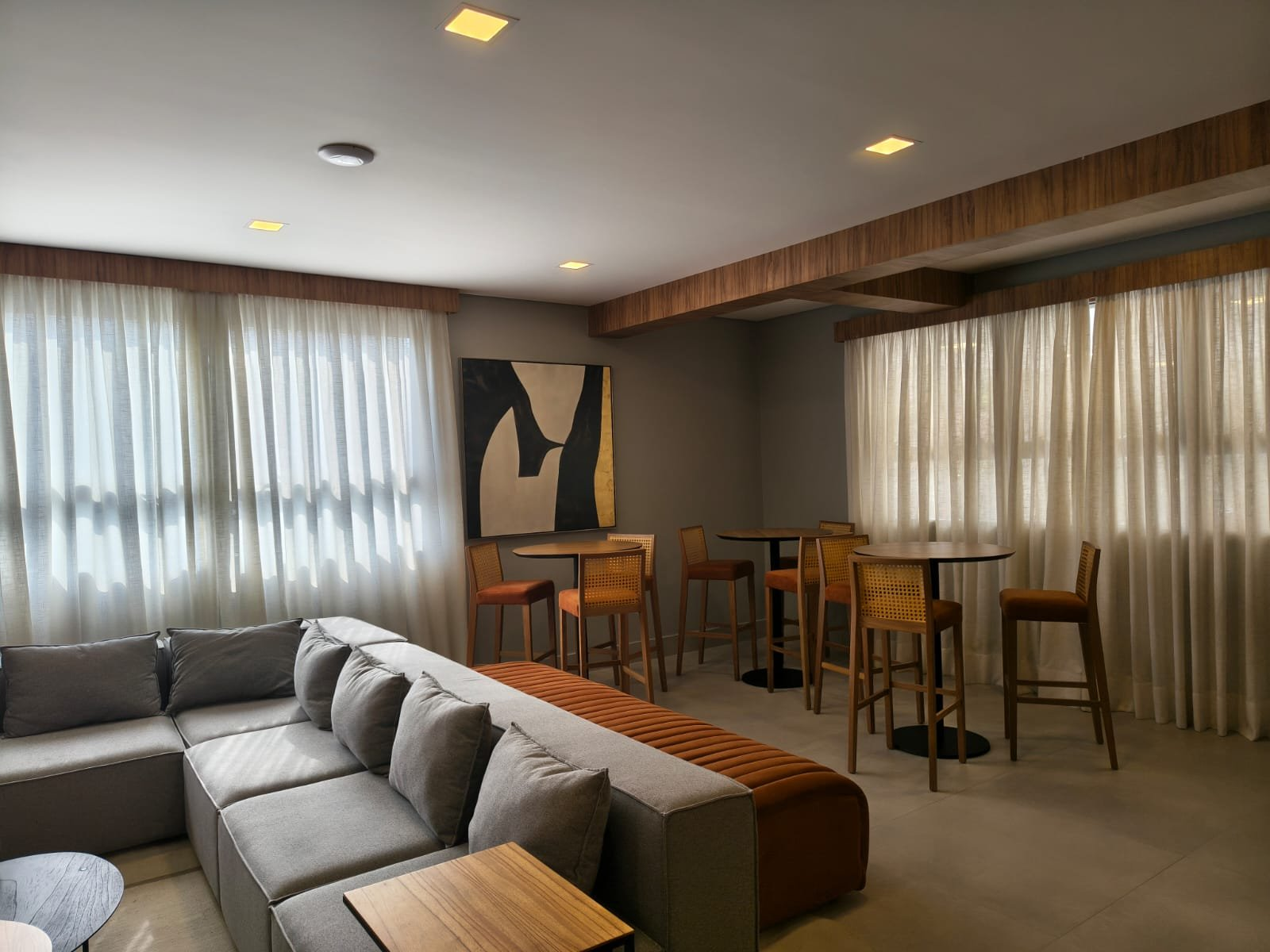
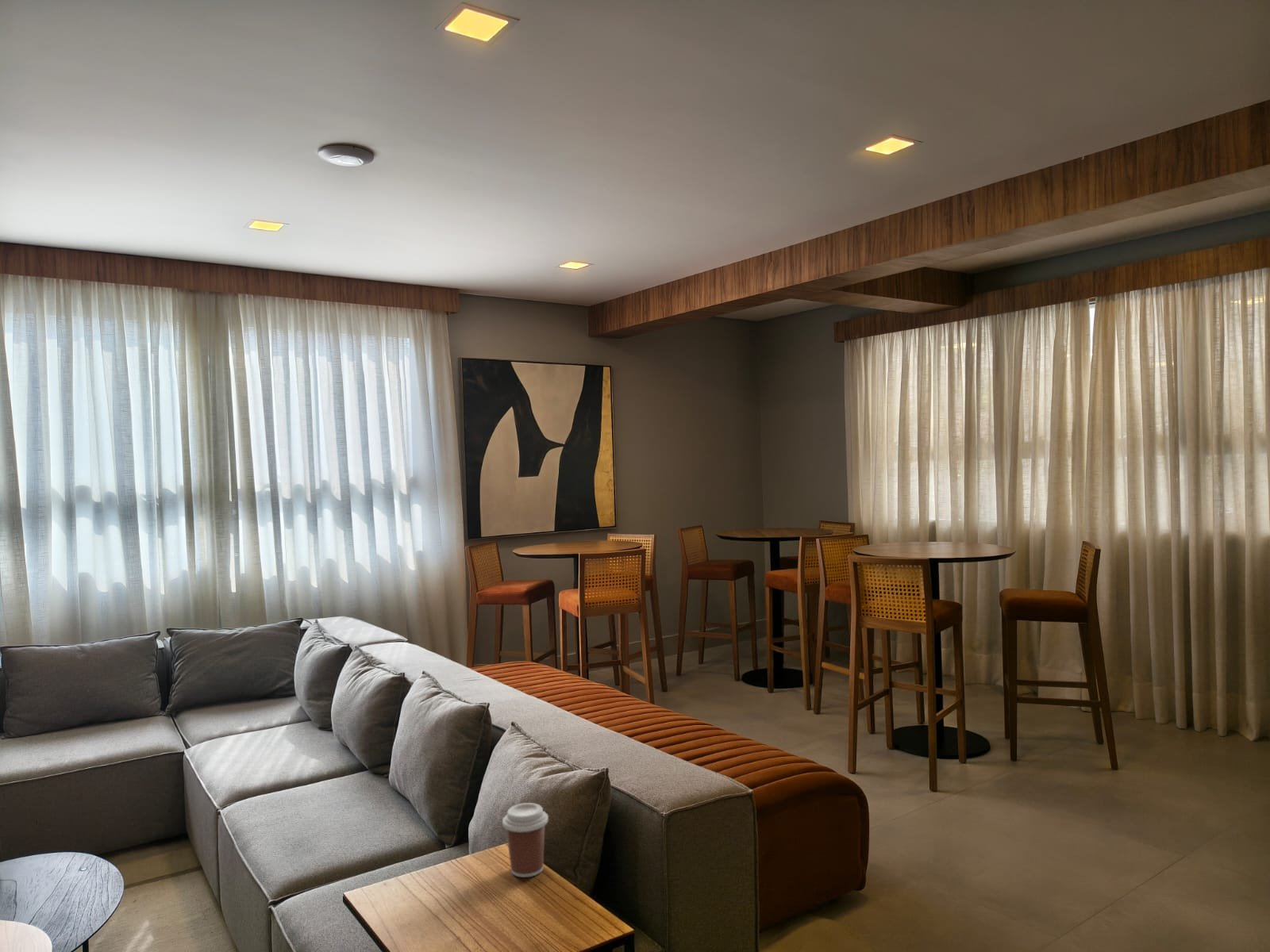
+ coffee cup (525, 839)
